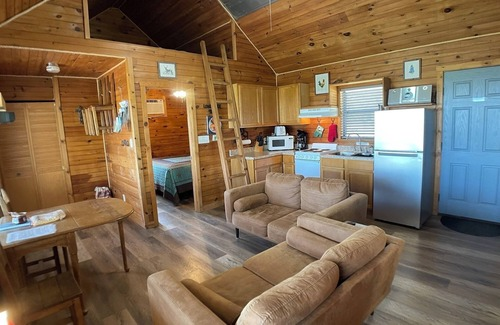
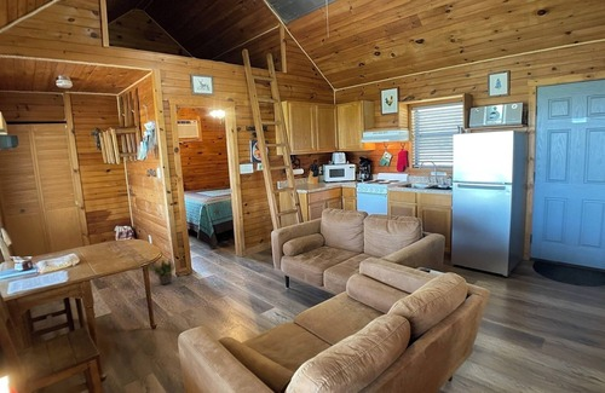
+ potted plant (161, 271)
